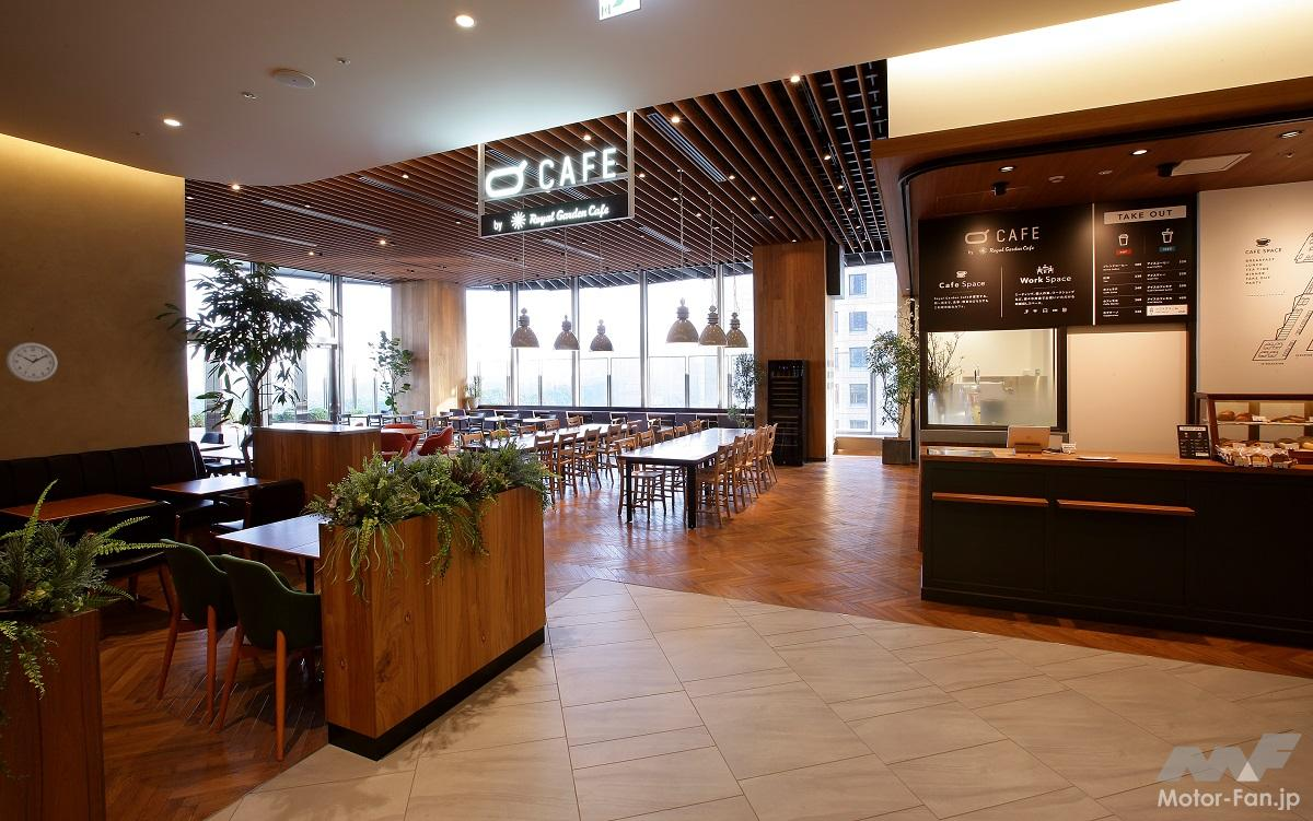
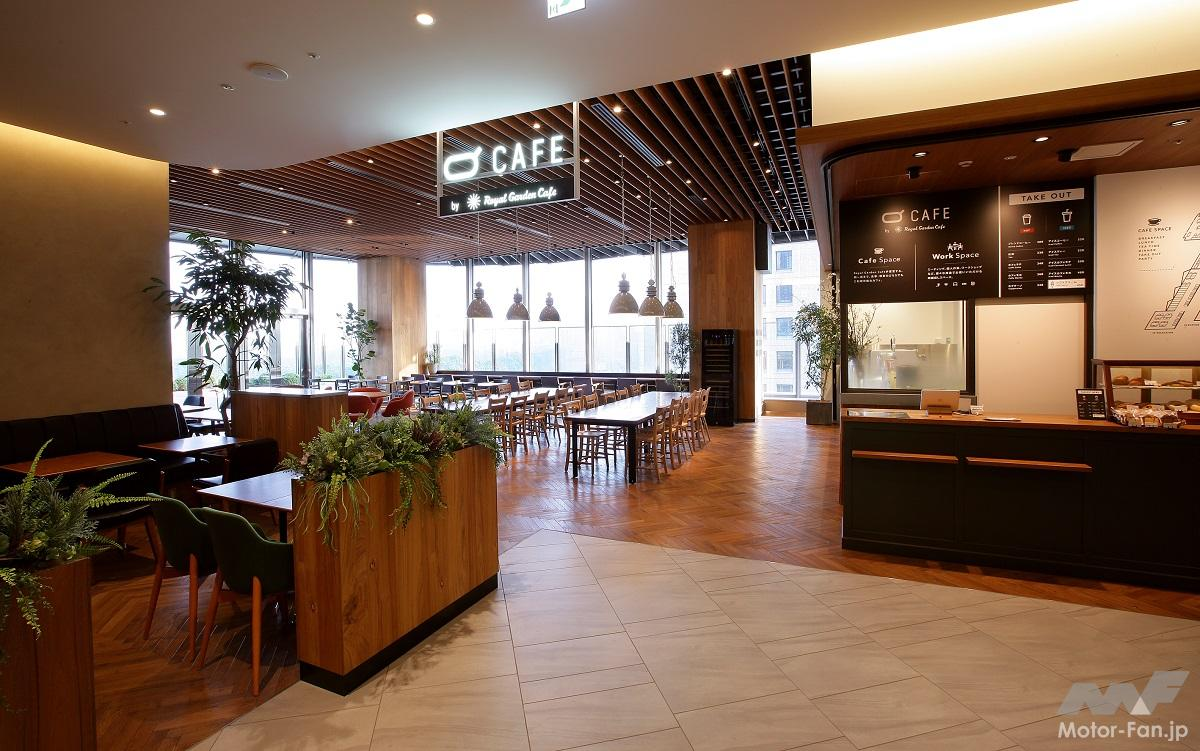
- wall clock (33, 362)
